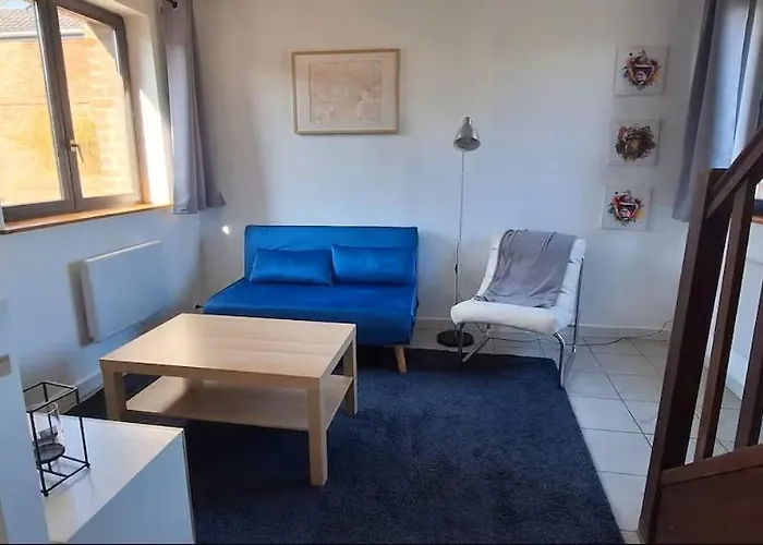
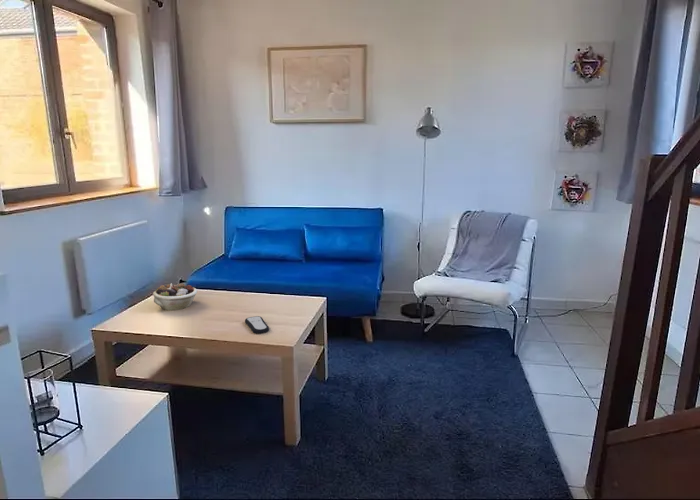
+ remote control (257, 324)
+ succulent planter (175, 295)
